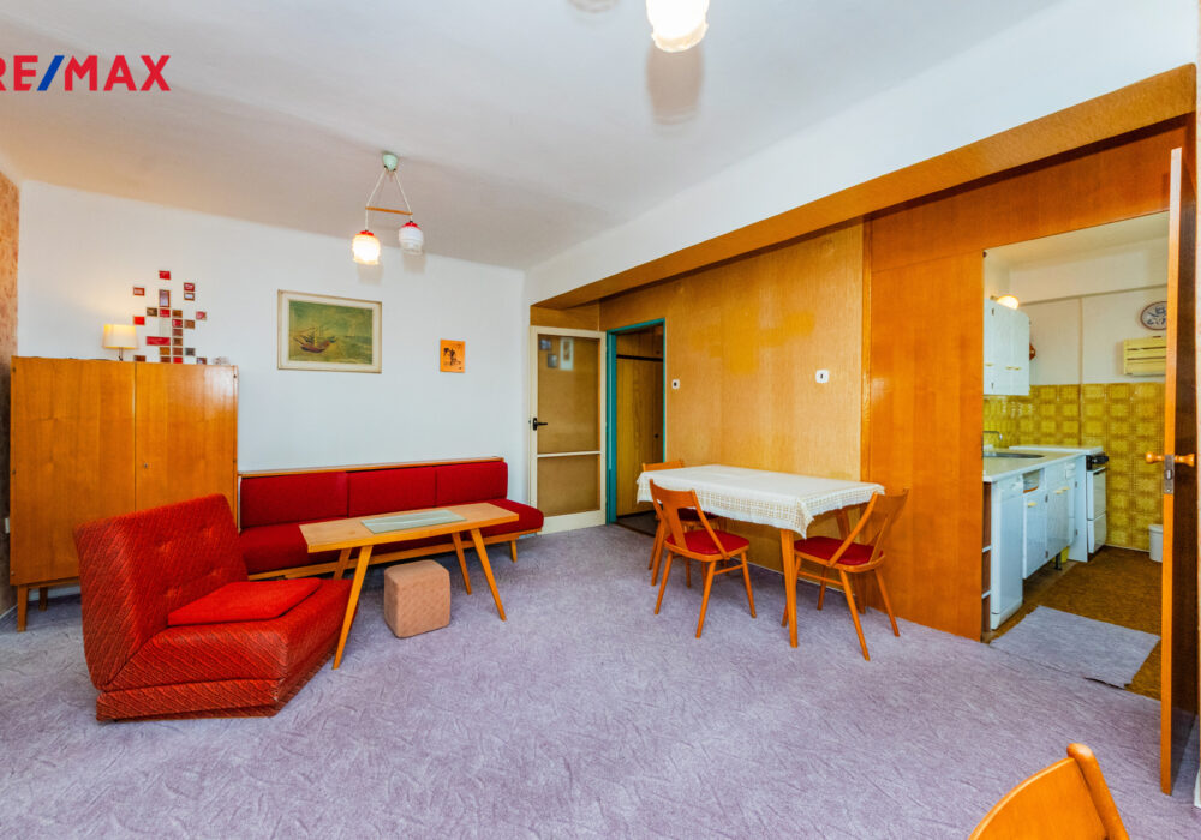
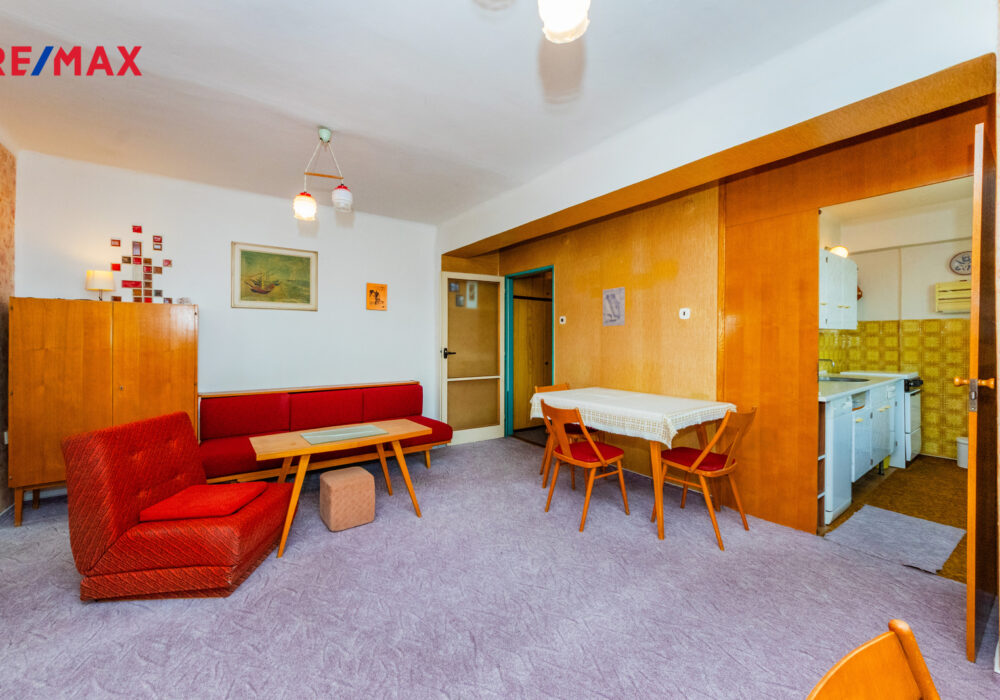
+ wall art (613, 307)
